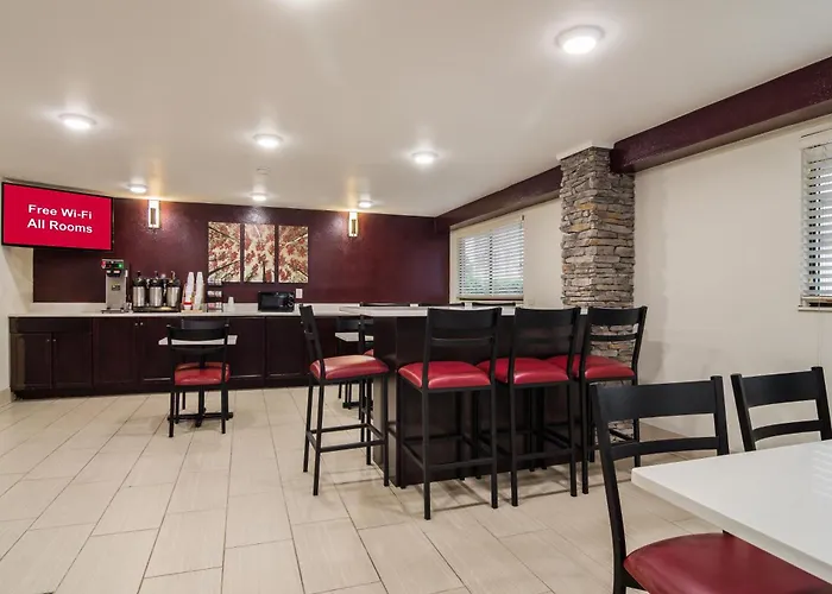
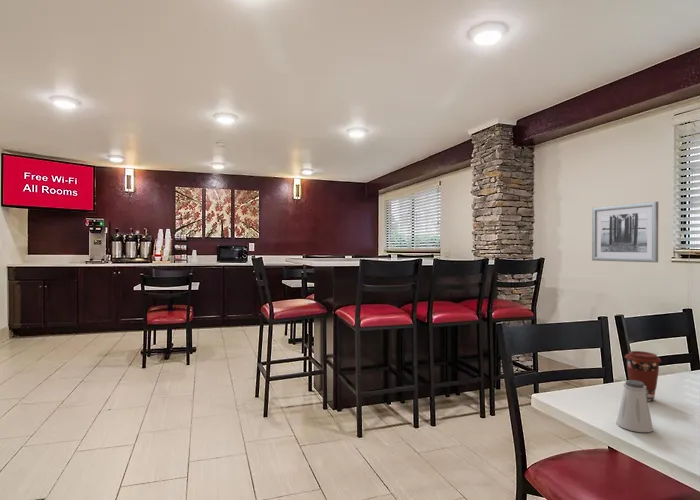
+ coffee cup (642, 375)
+ wall art (622, 233)
+ saltshaker (634, 404)
